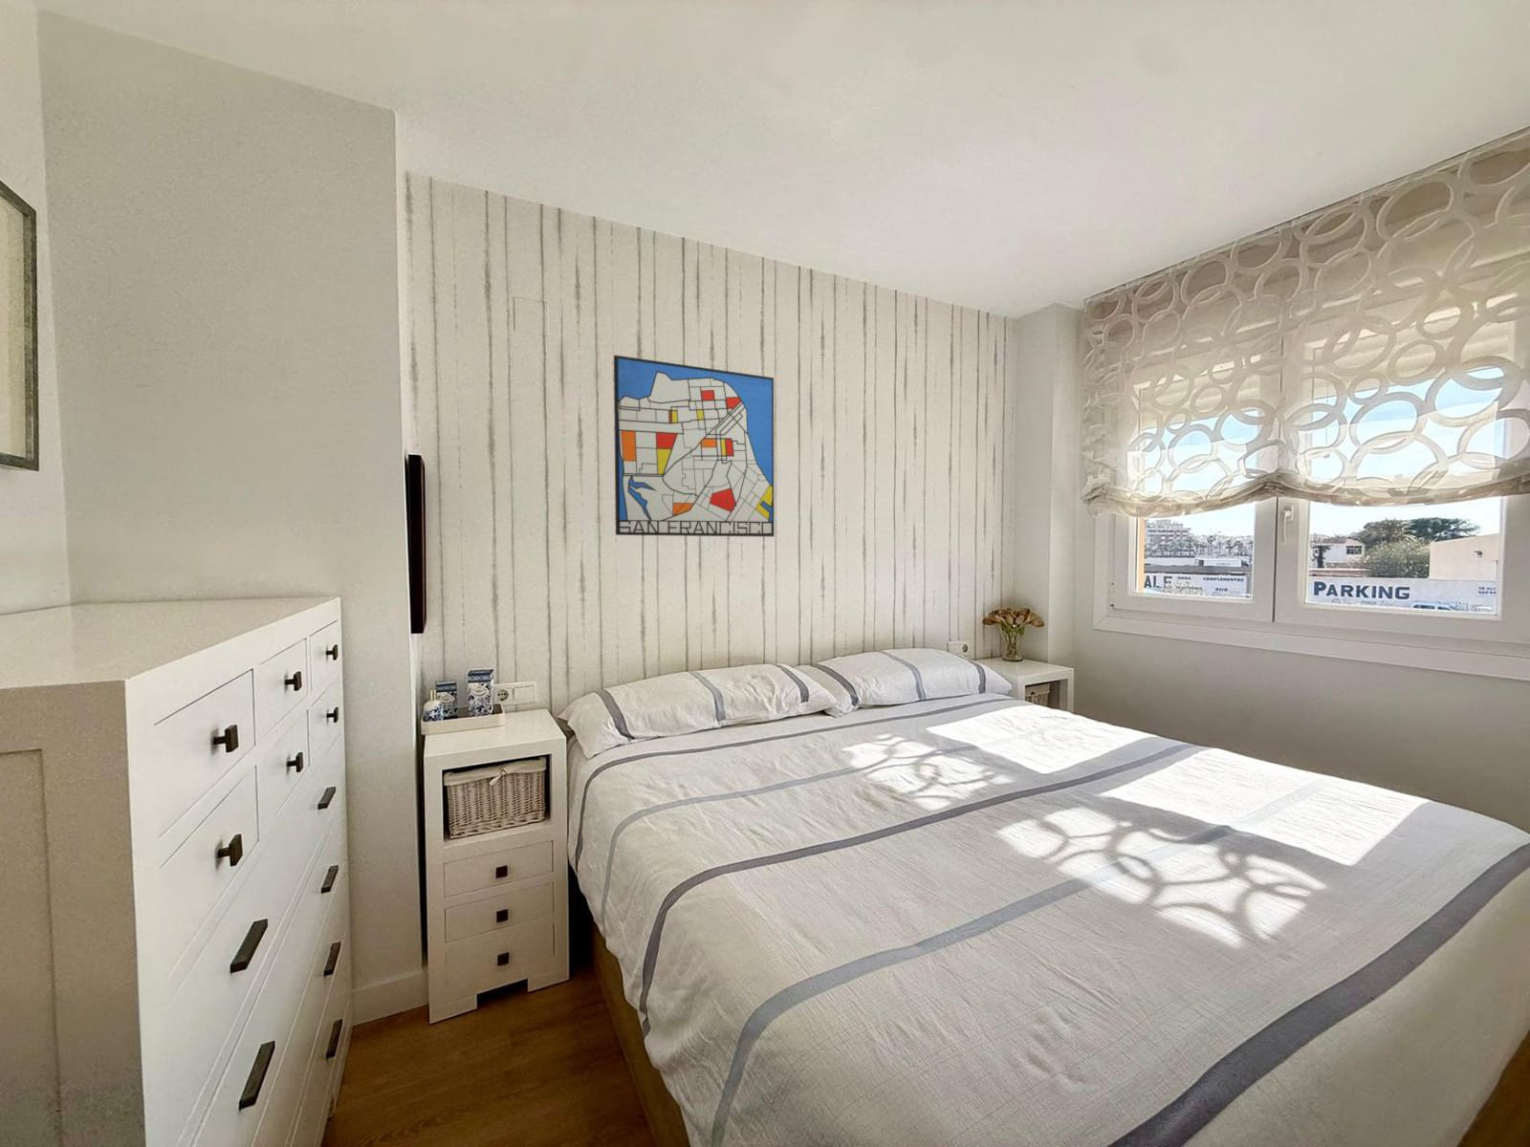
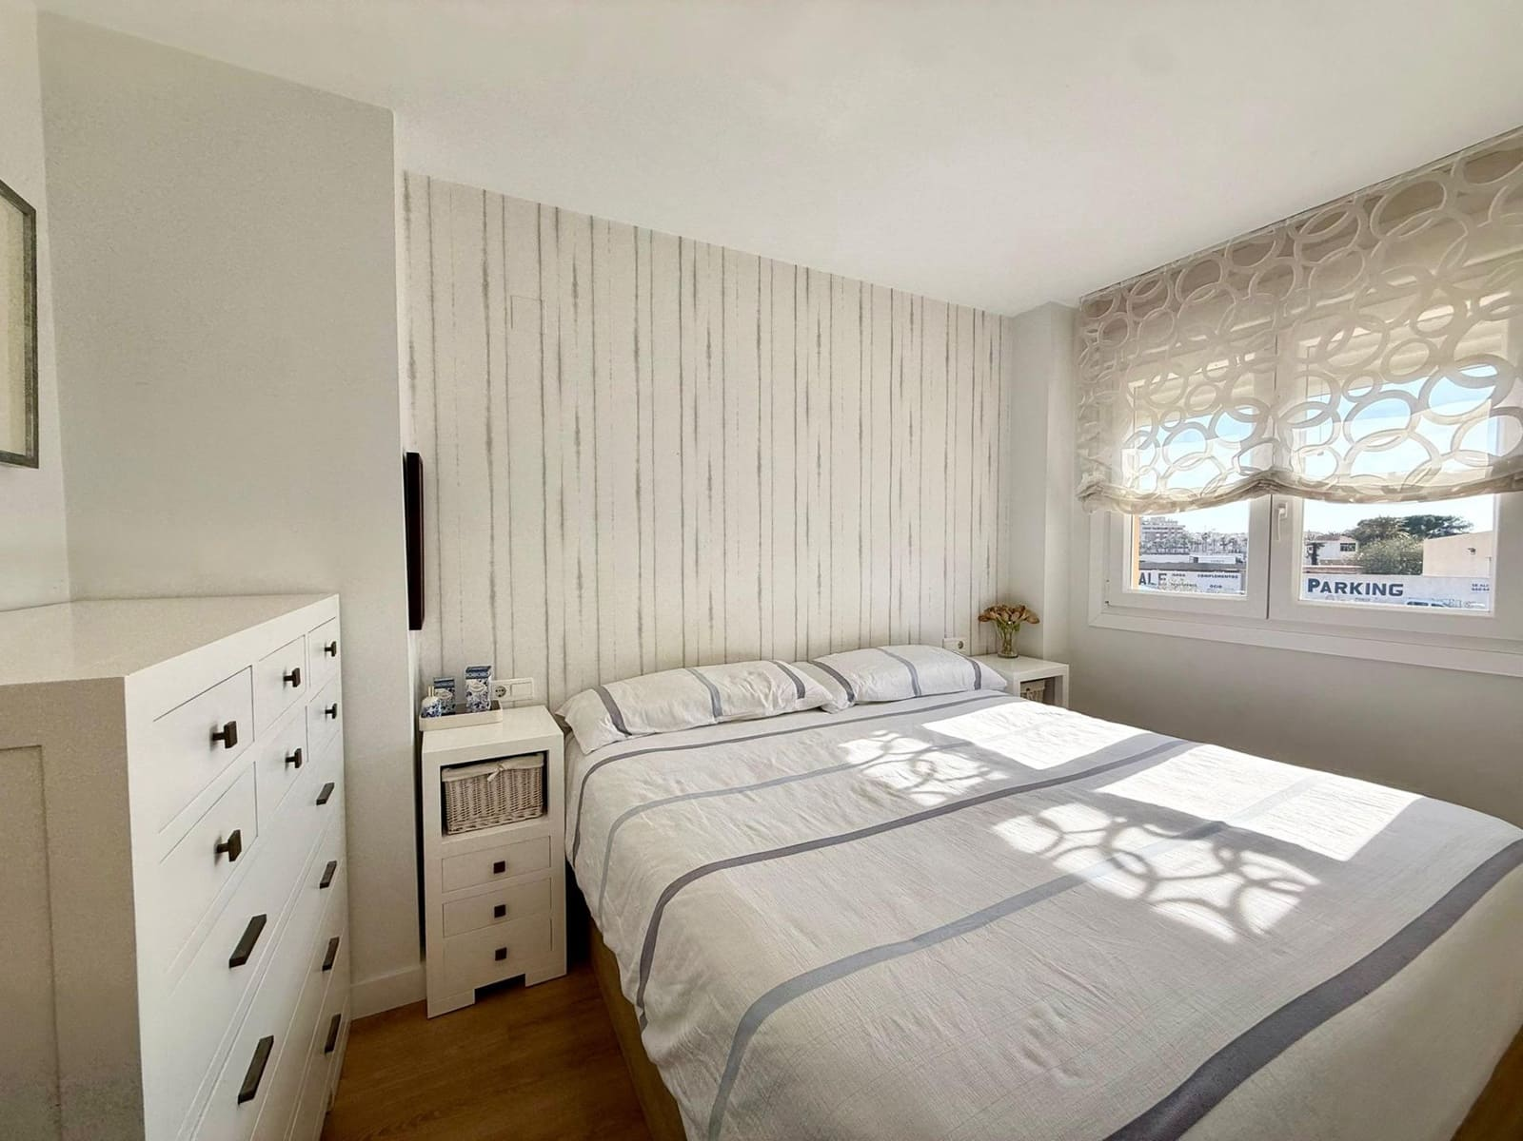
- wall art (699, 451)
